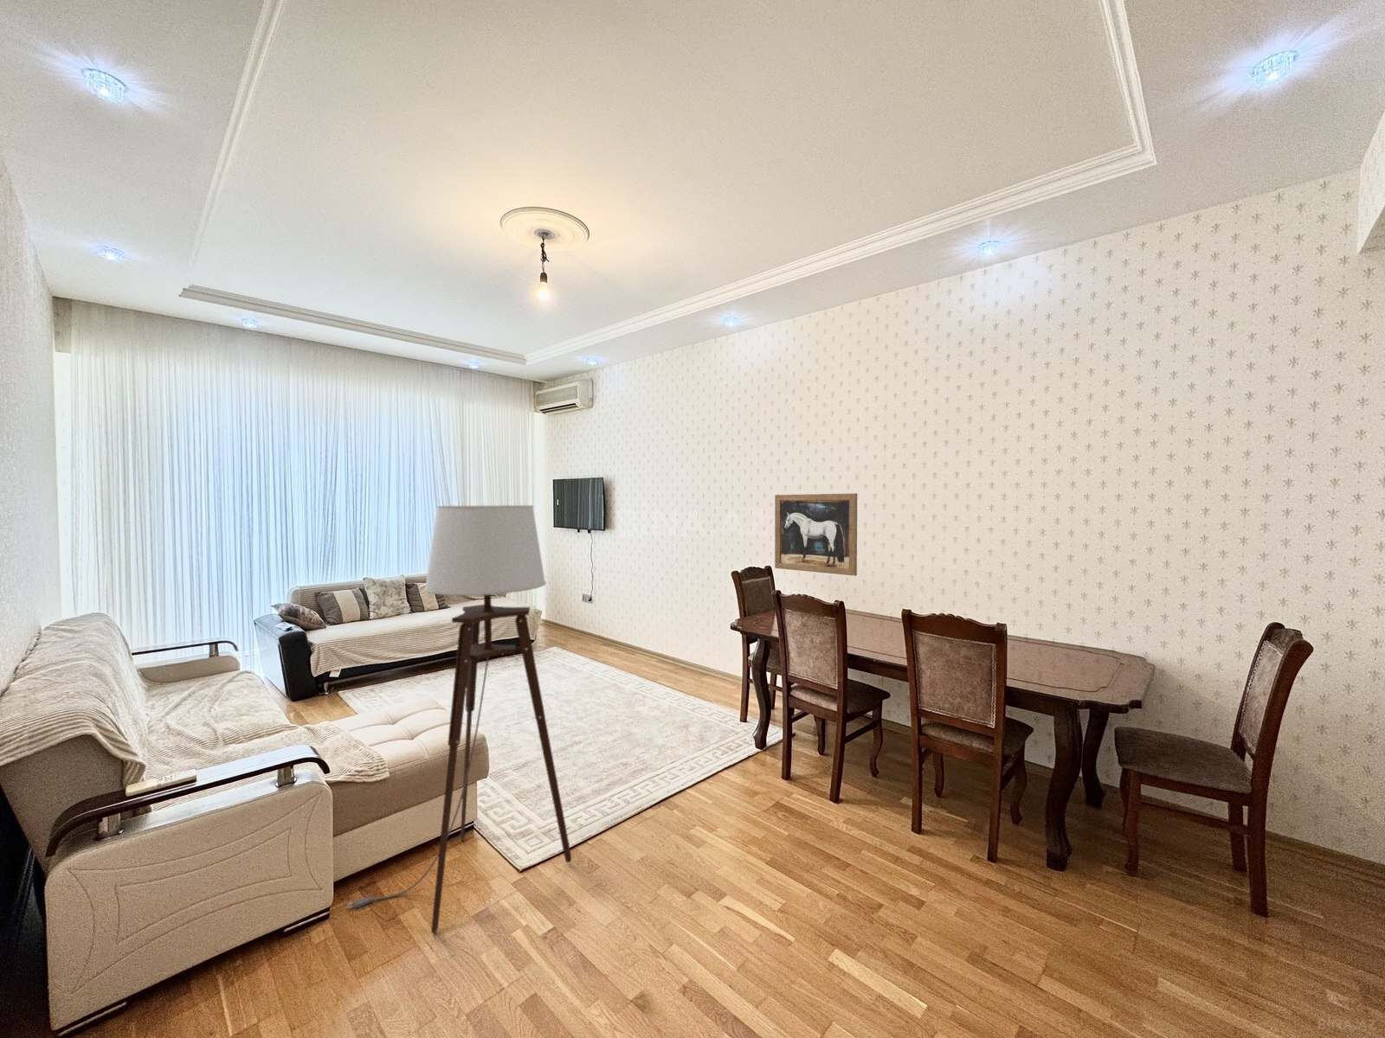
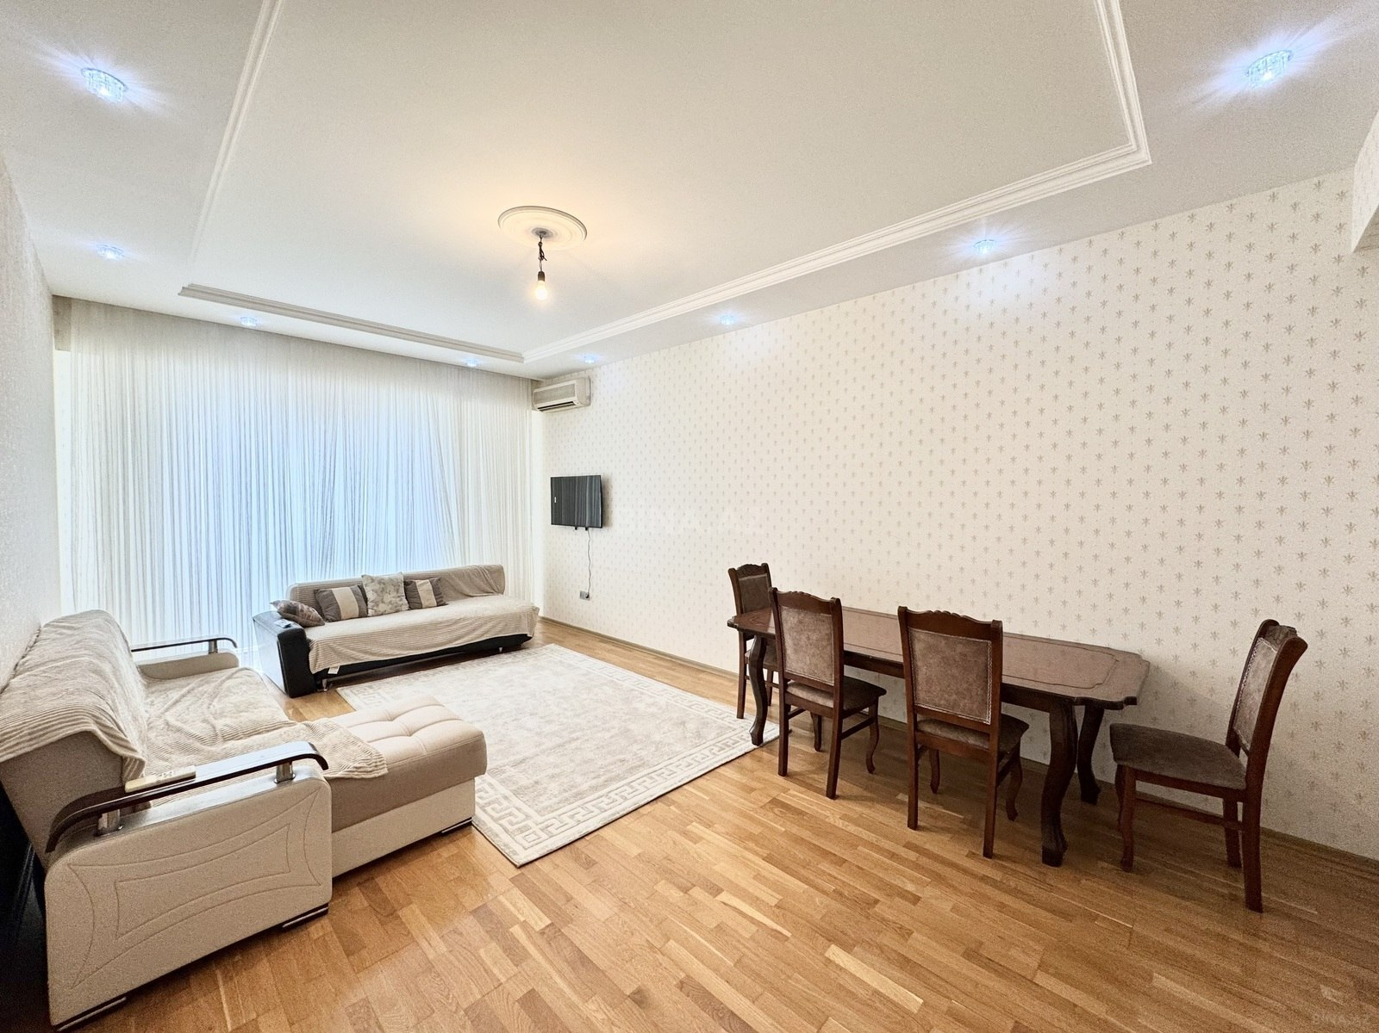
- floor lamp (460, 695)
- wall art (812, 533)
